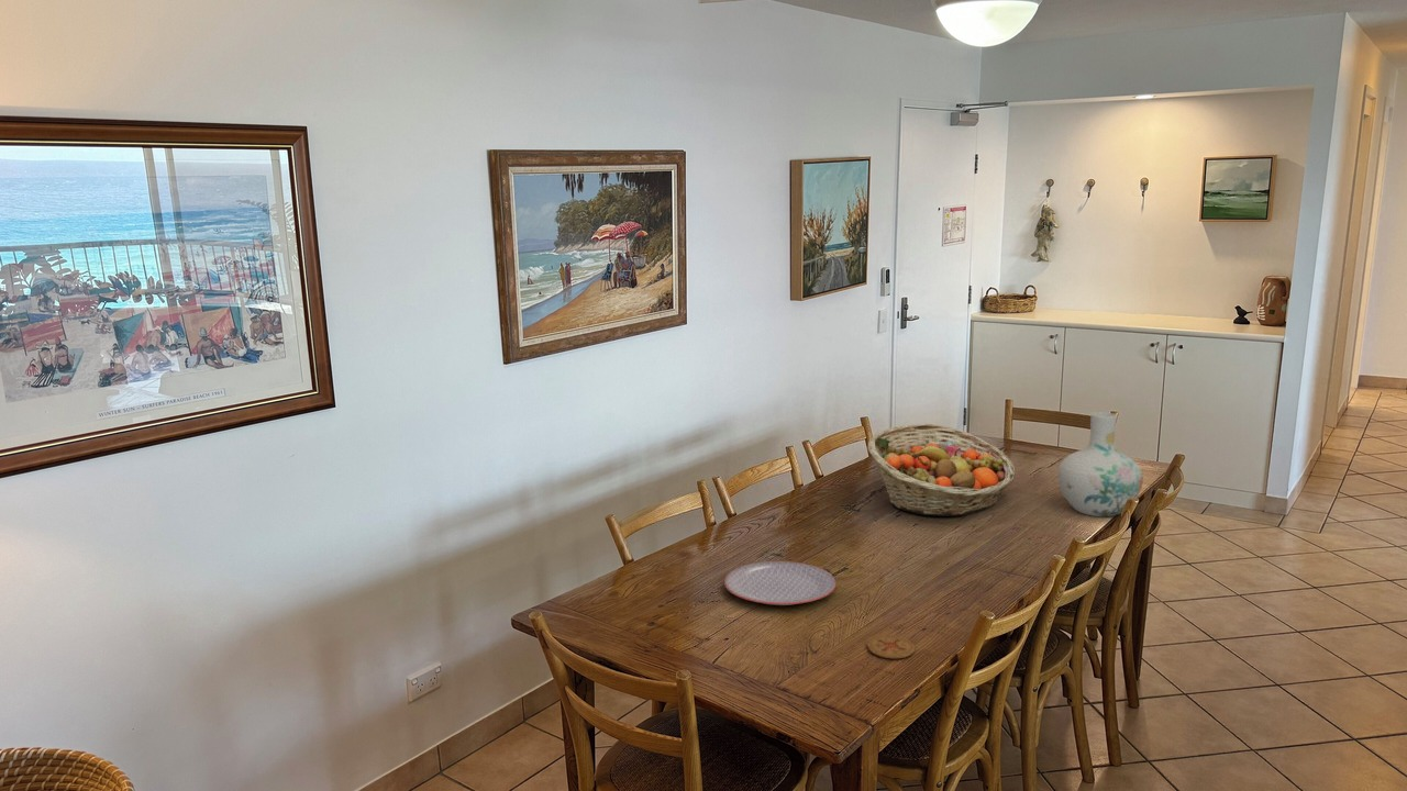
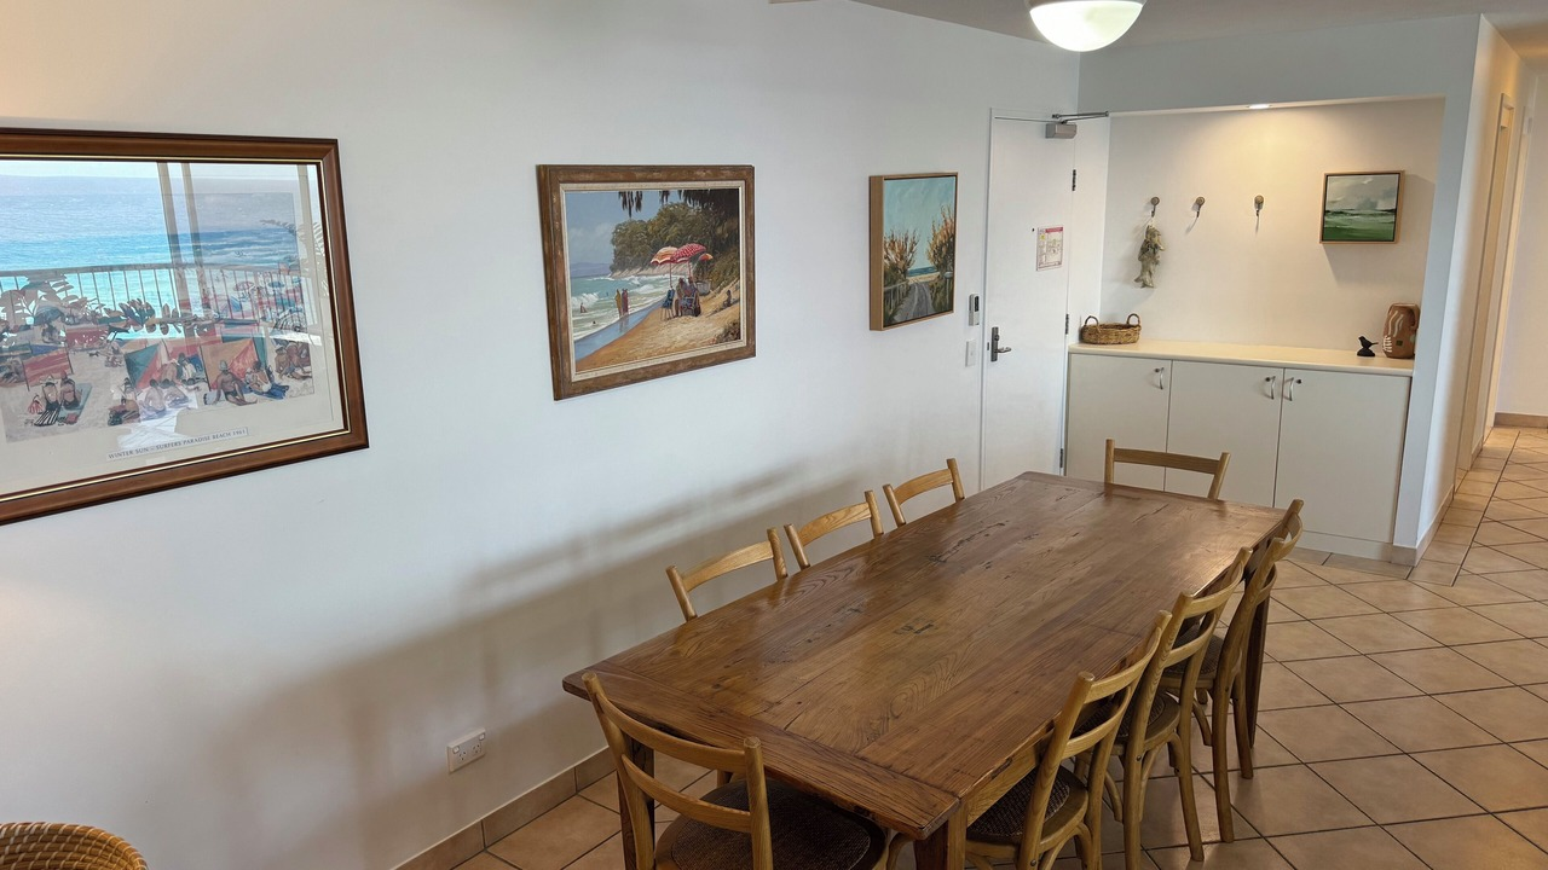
- fruit basket (940, 468)
- coaster (890, 646)
- vase (1100, 463)
- plate (779, 584)
